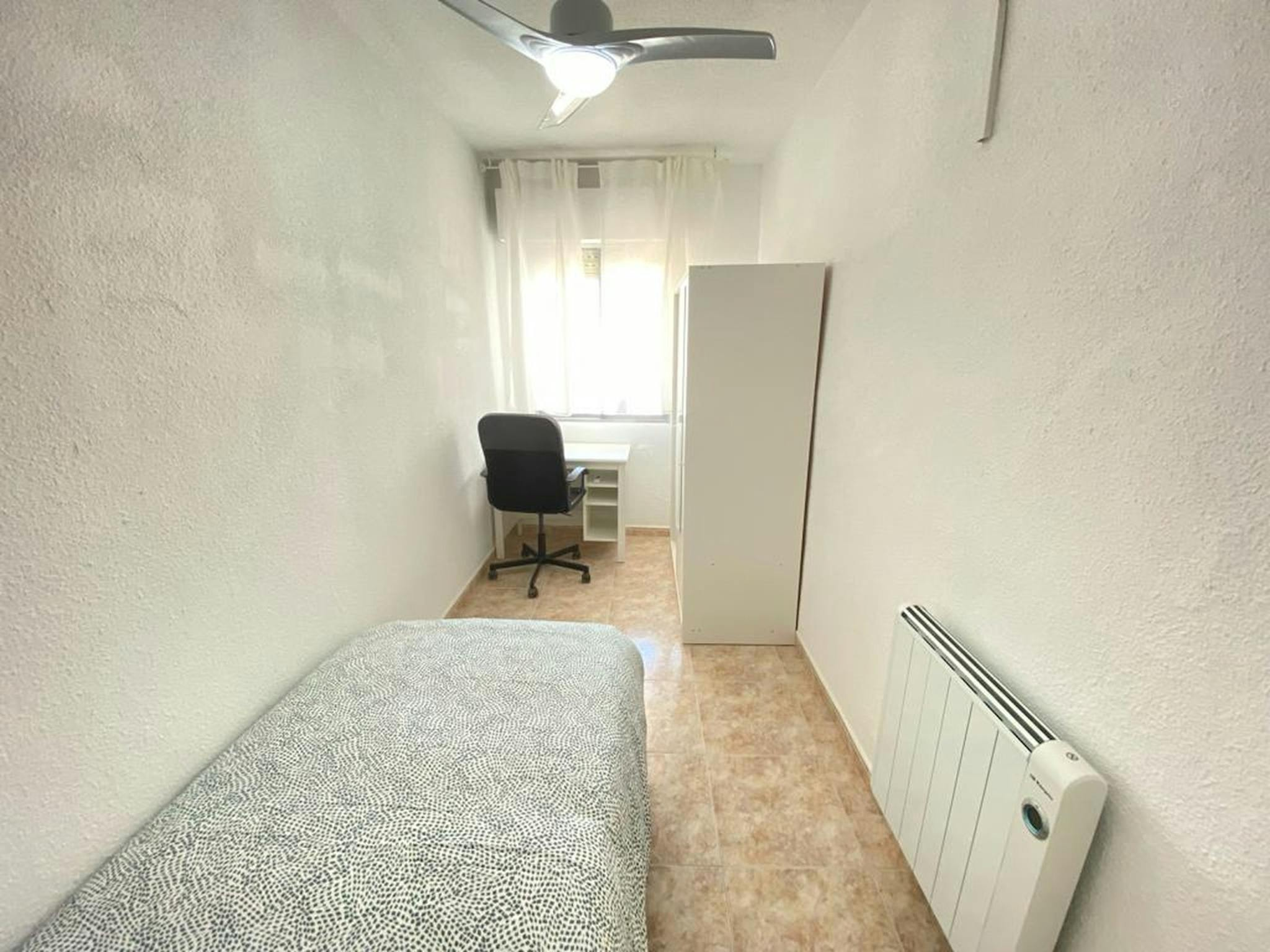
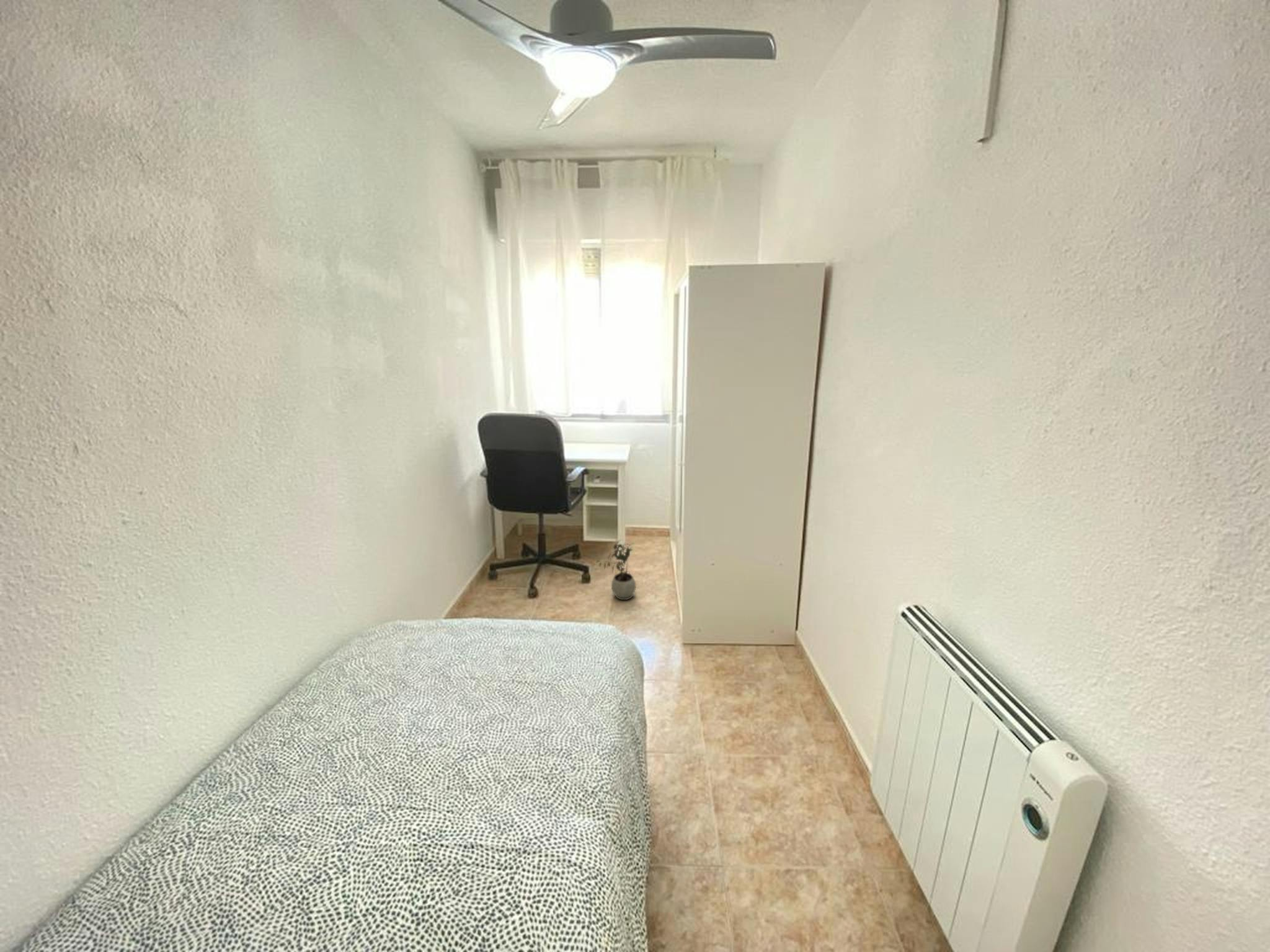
+ potted plant (618, 570)
